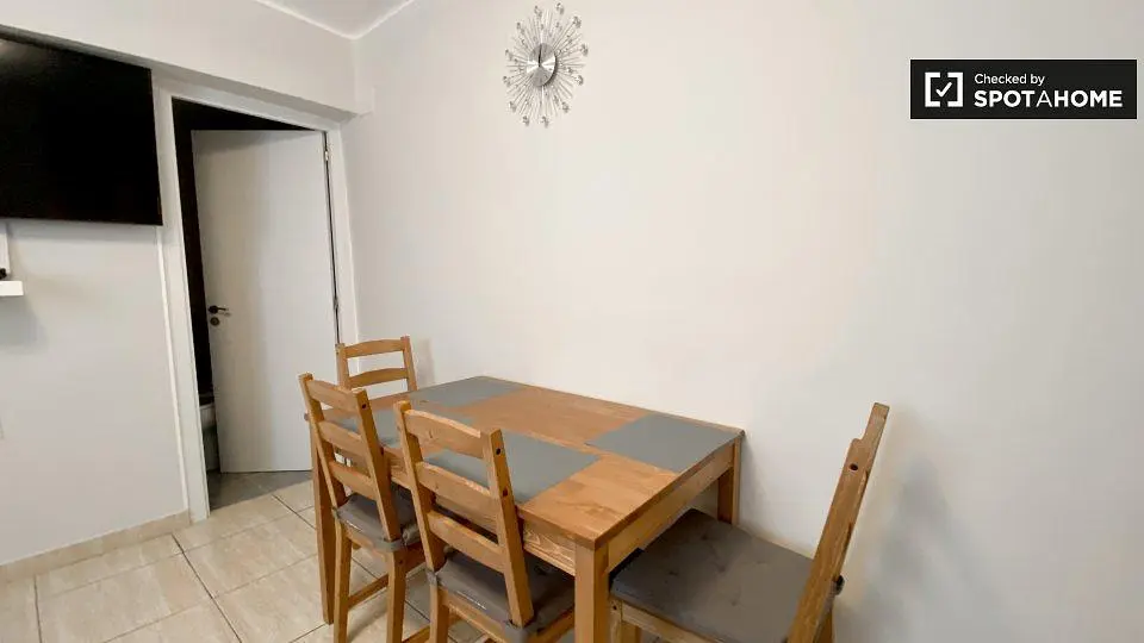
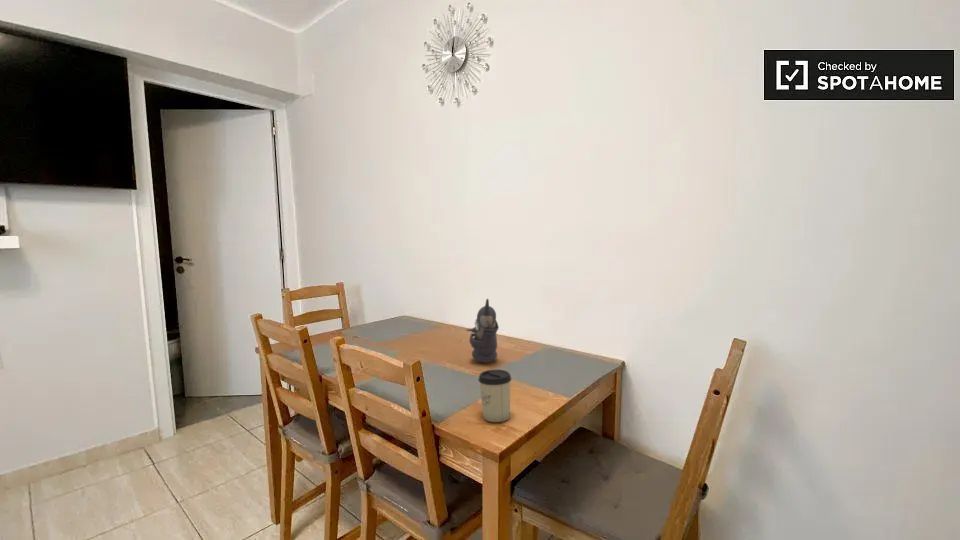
+ teapot (481, 328)
+ cup (495, 395)
